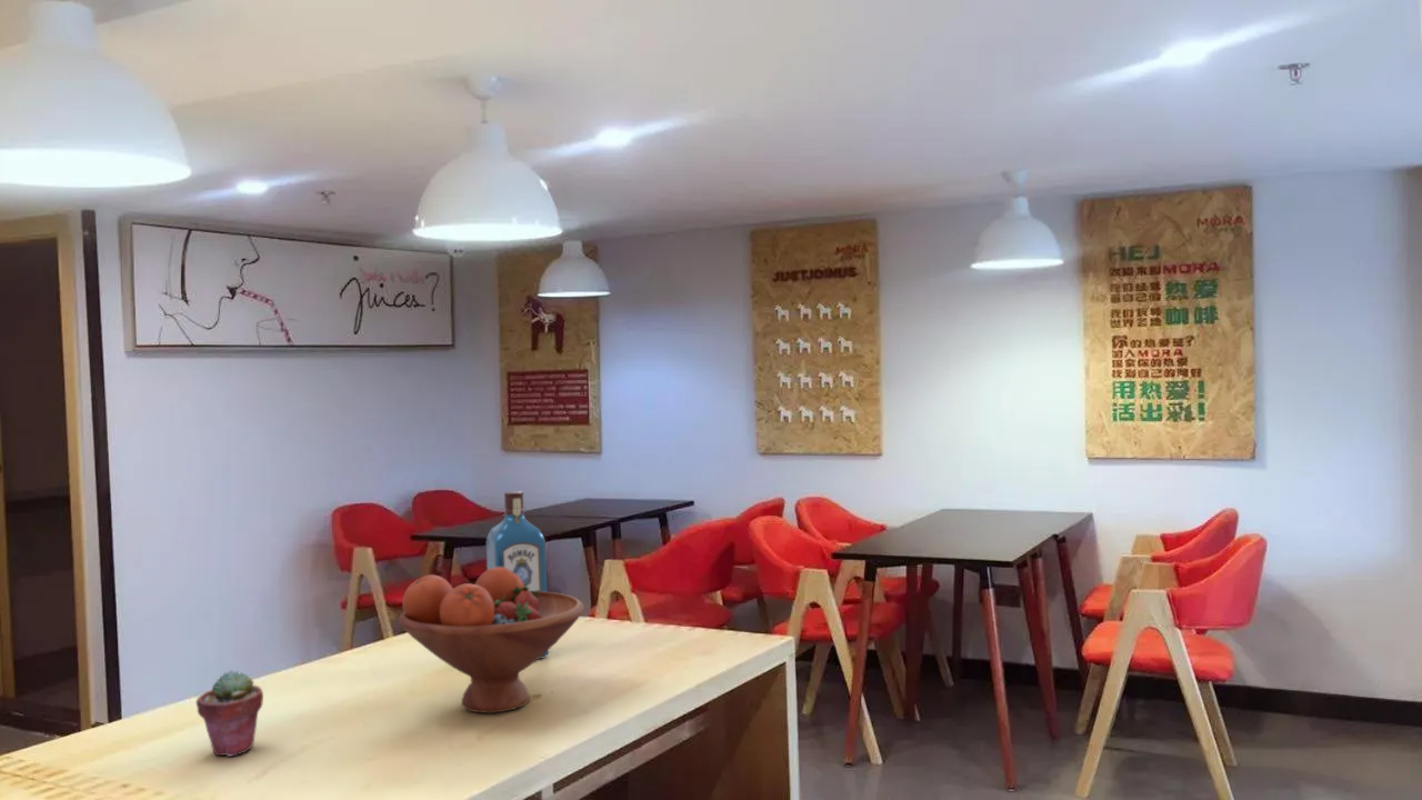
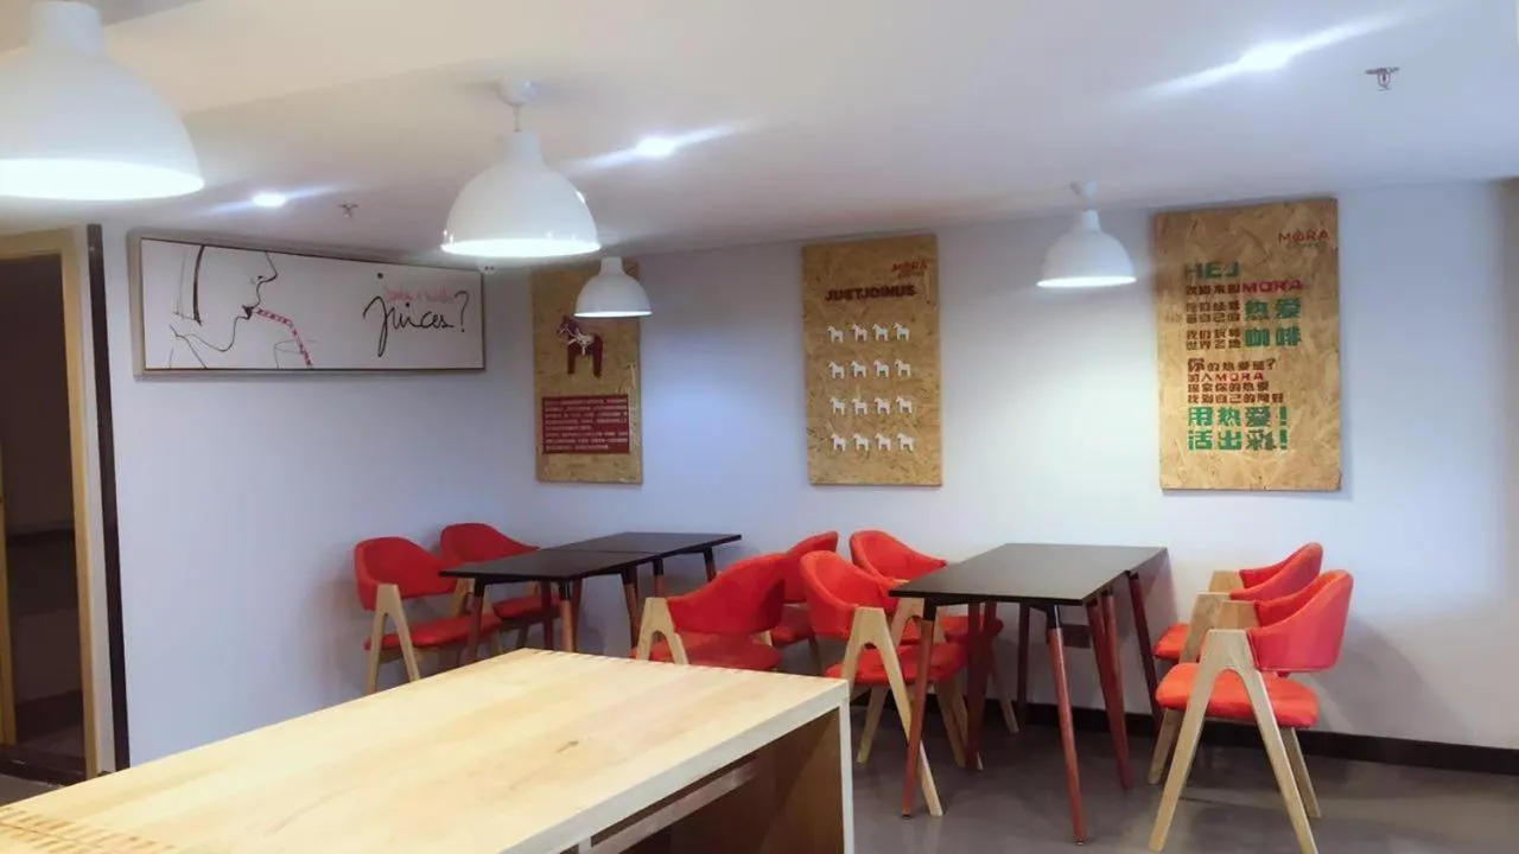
- liquor (515, 573)
- potted succulent (230, 710)
- fruit bowl (493, 638)
